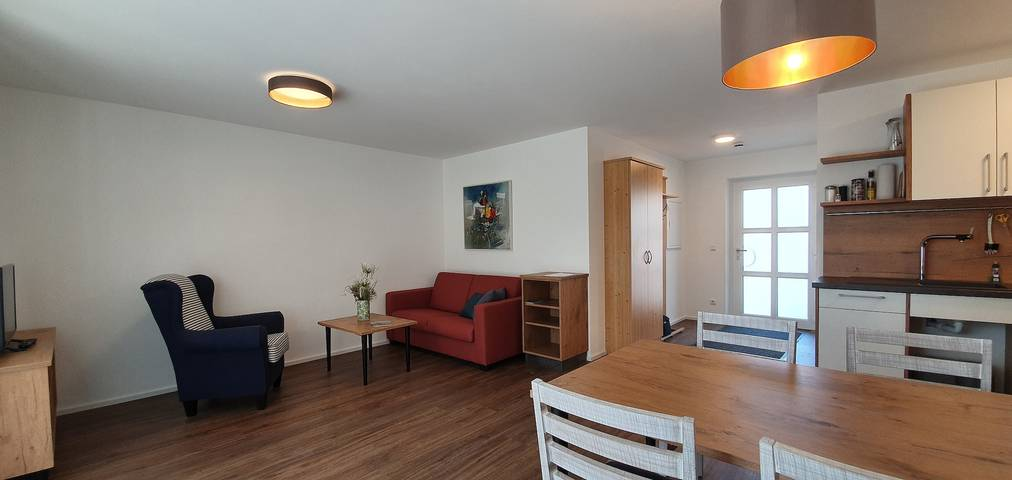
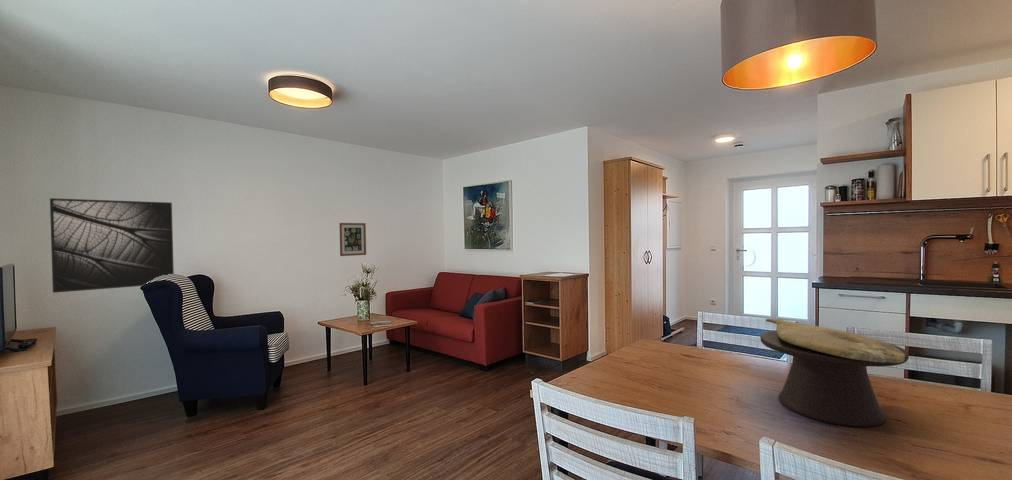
+ wall art (353, 239)
+ decorative bowl (825, 367)
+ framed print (116, 244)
